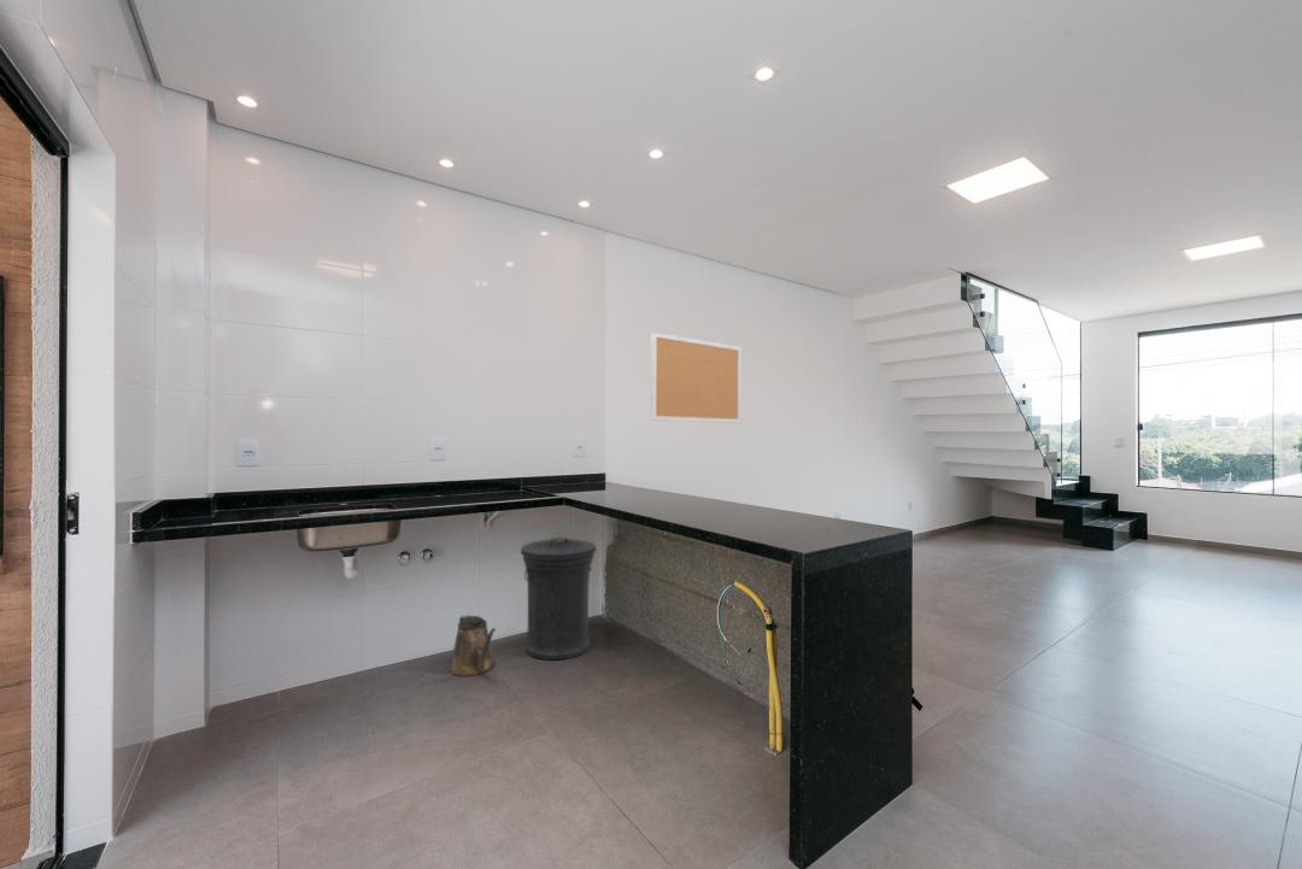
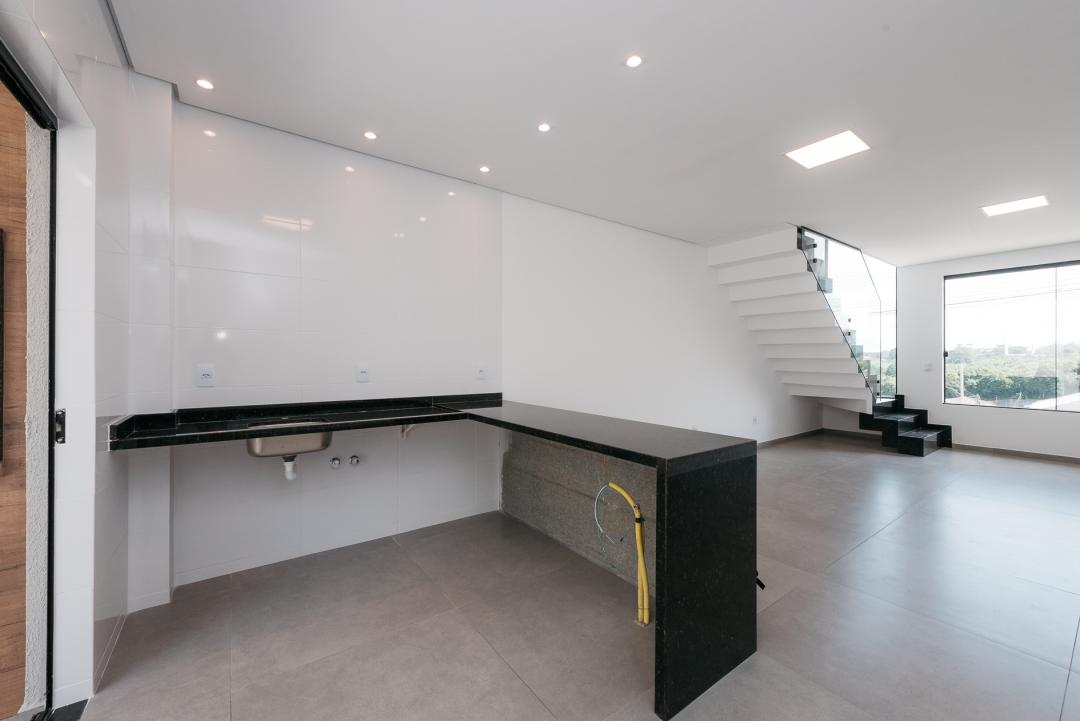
- watering can (476, 642)
- trash can (558, 592)
- bulletin board (698, 381)
